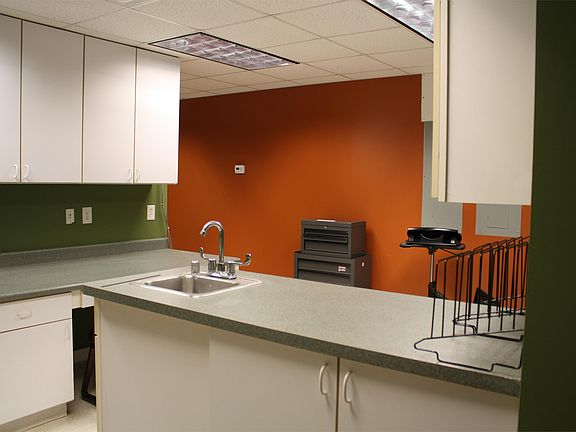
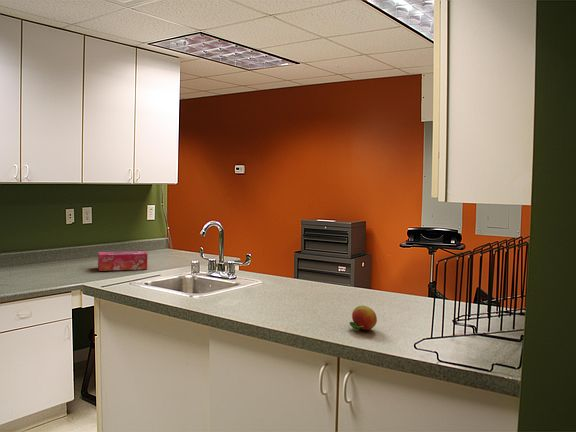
+ fruit (363, 317)
+ tissue box (122, 260)
